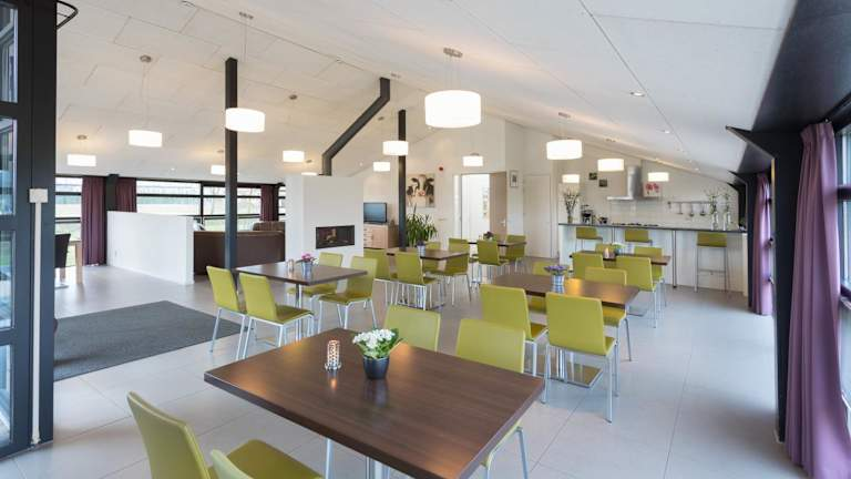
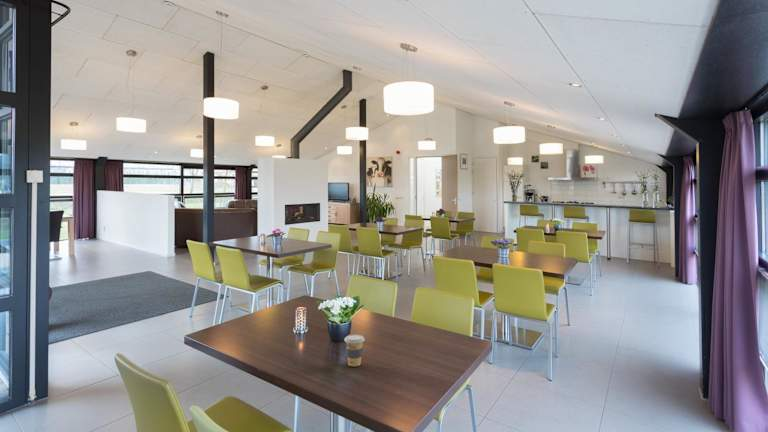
+ coffee cup (354, 350)
